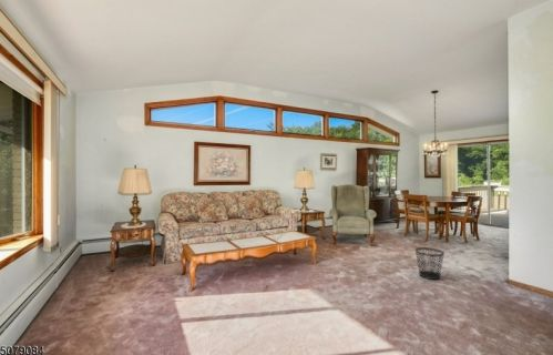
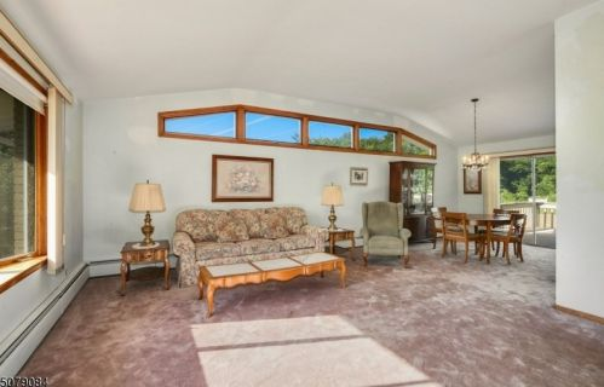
- wastebasket (429, 263)
